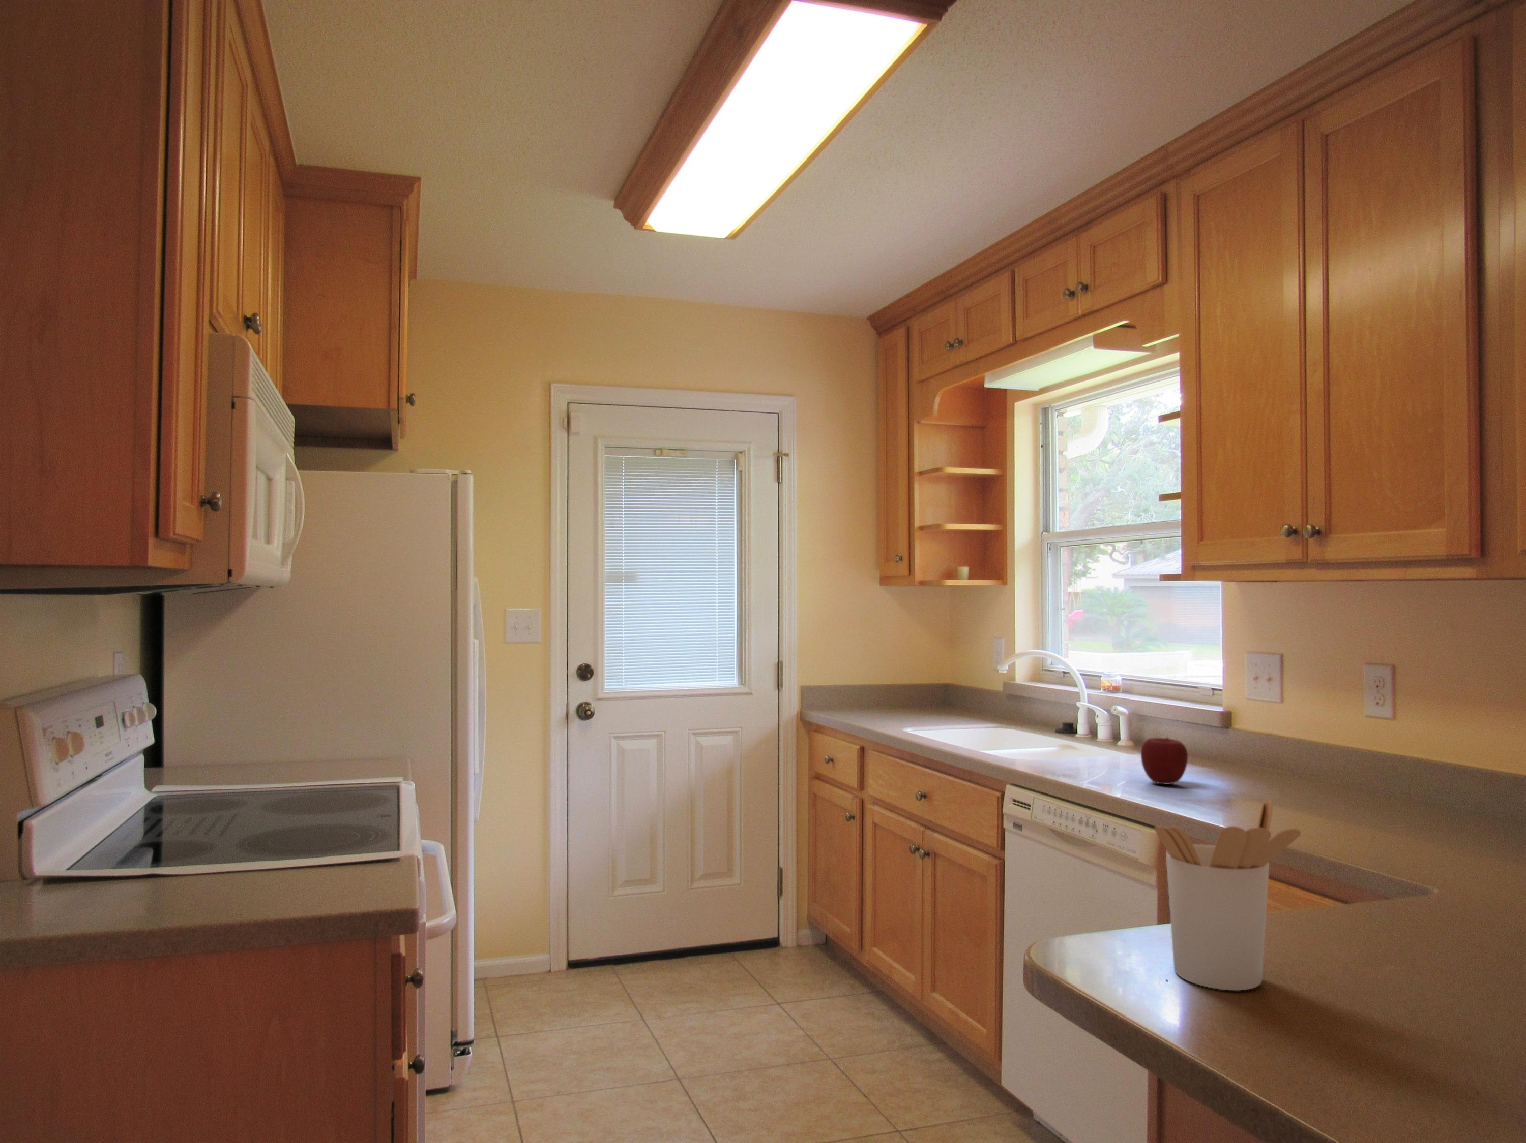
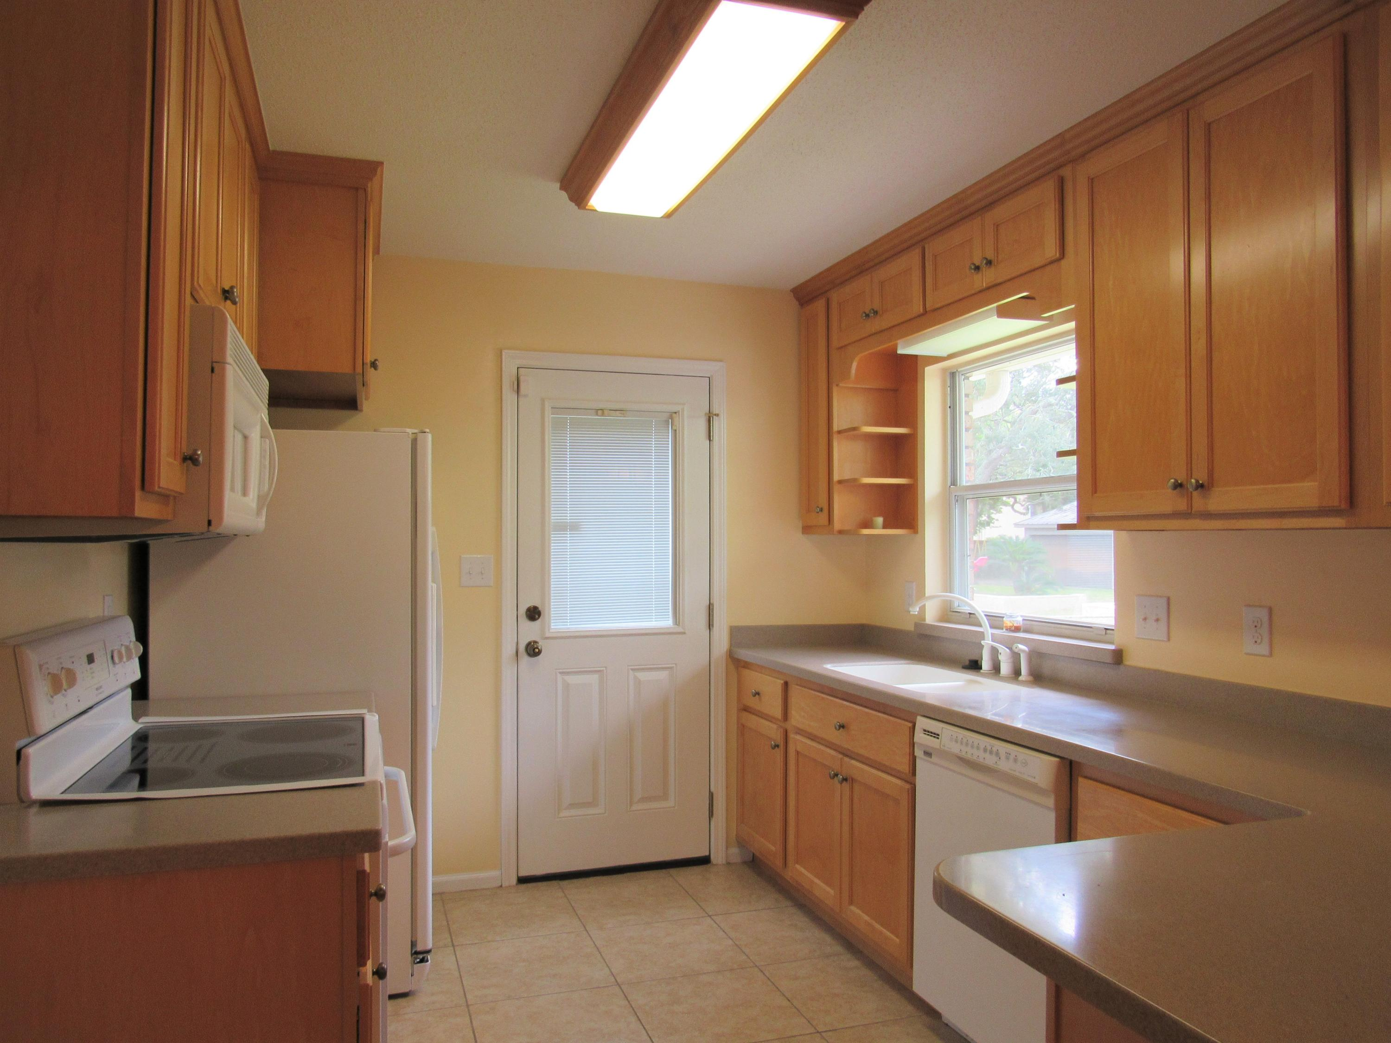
- utensil holder (1230, 893)
- apple (1164, 760)
